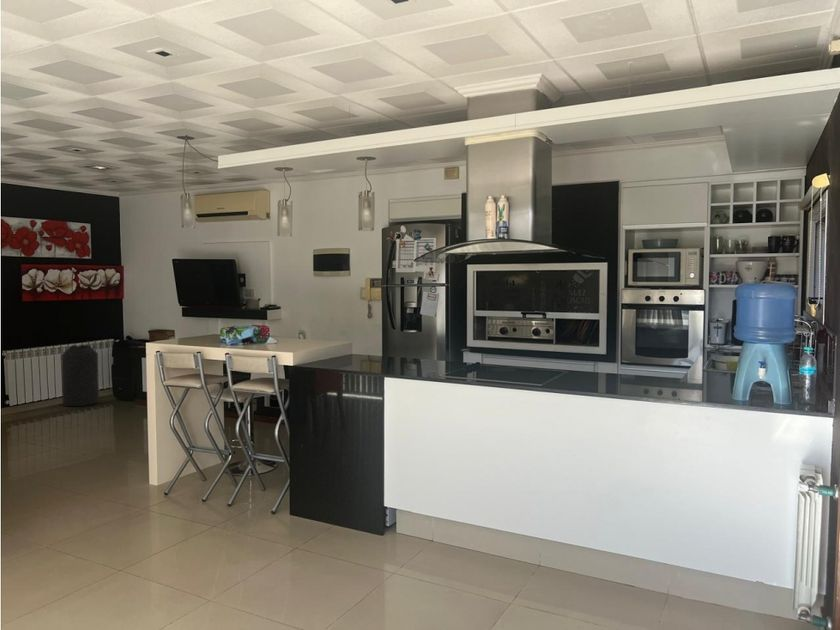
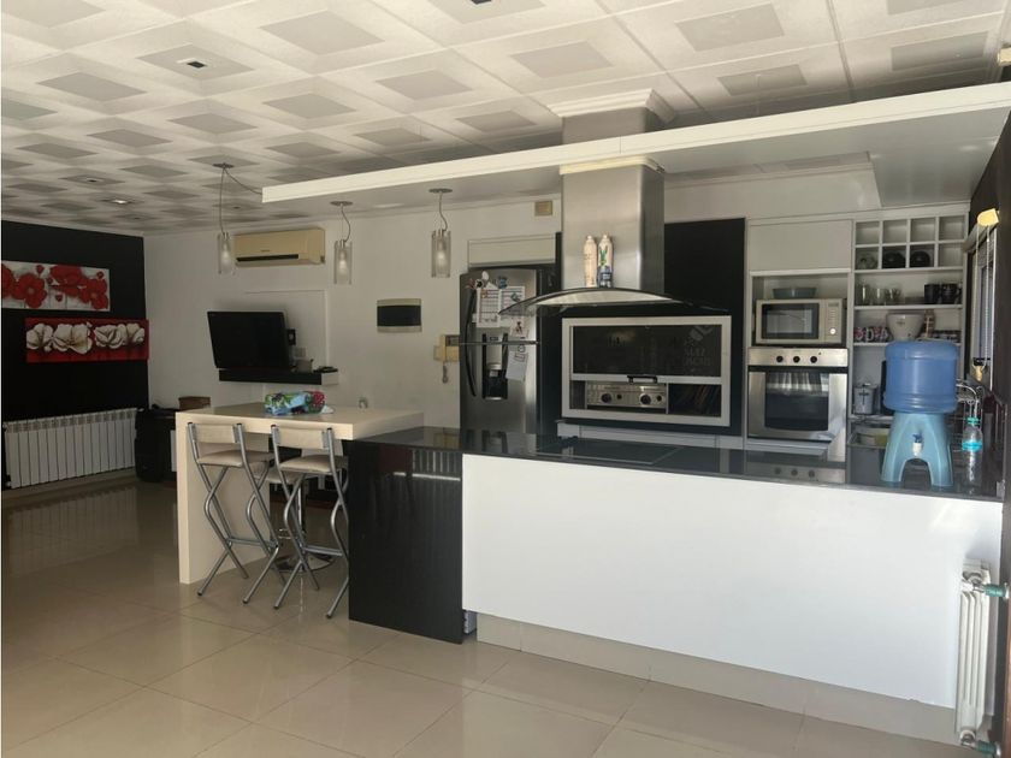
- trash can (80, 374)
